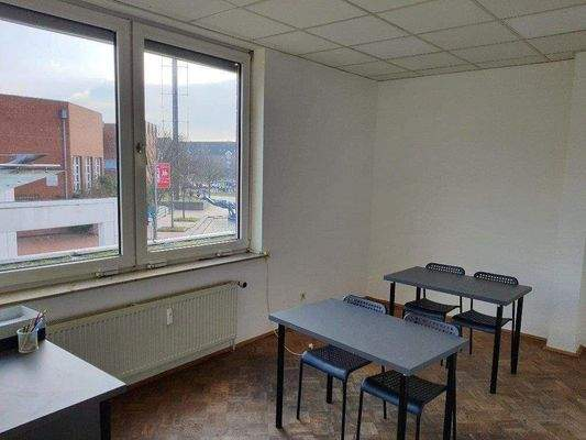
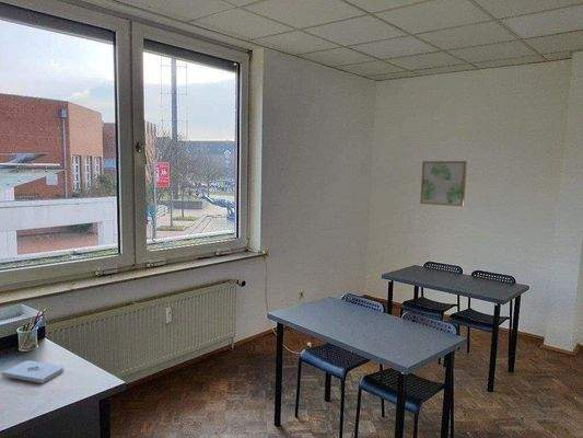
+ wall art (442, 183)
+ notepad (34, 371)
